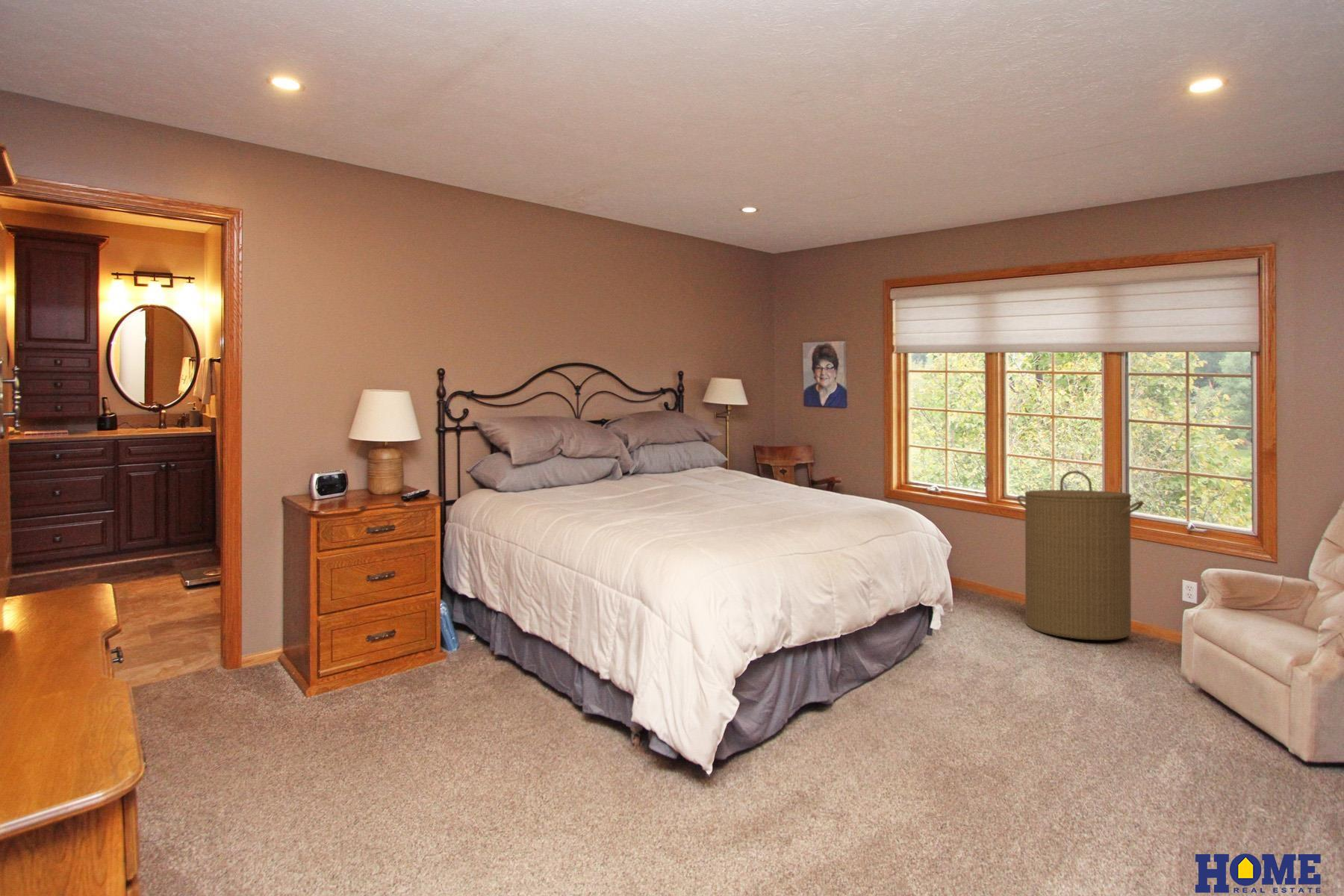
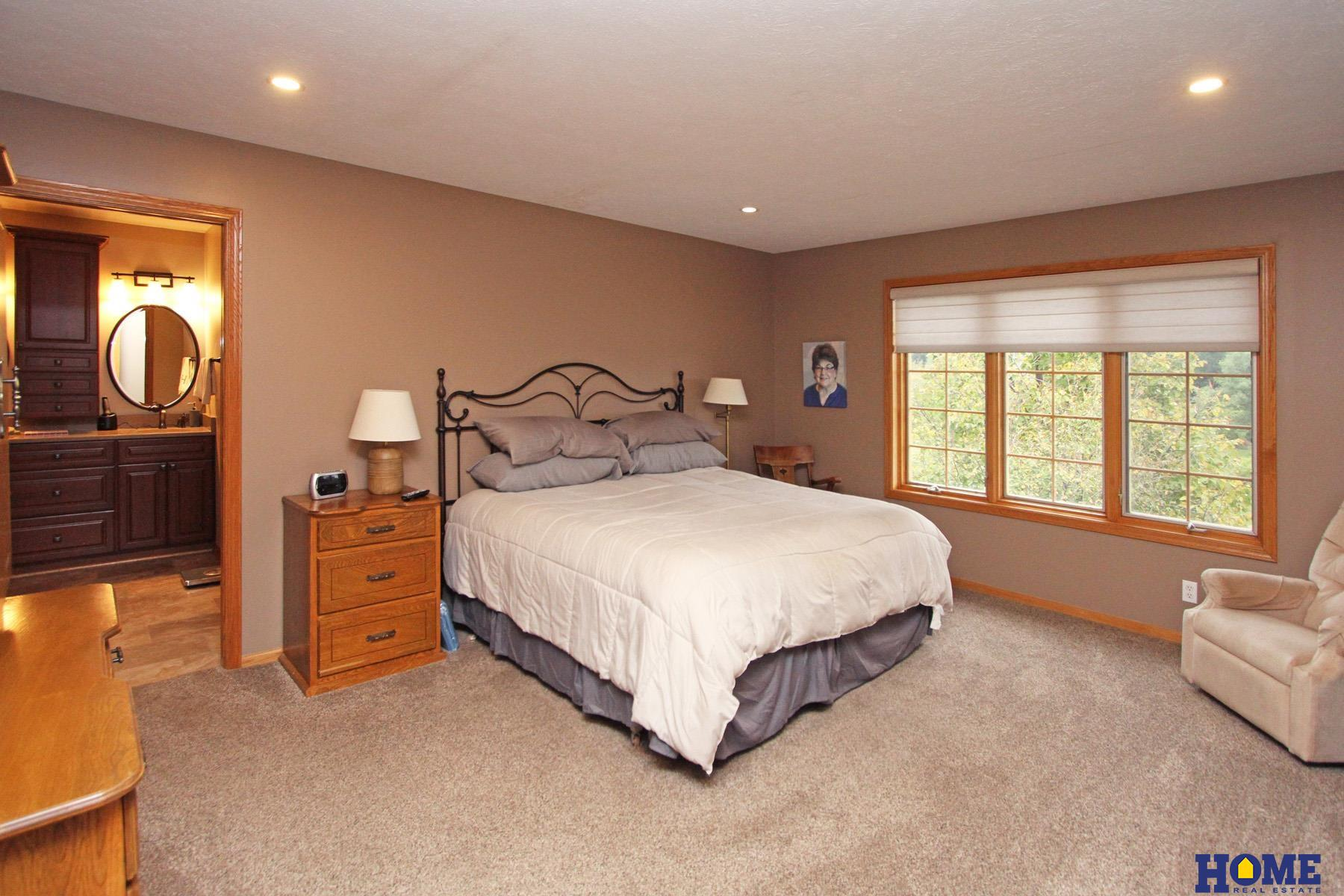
- laundry hamper (1076, 550)
